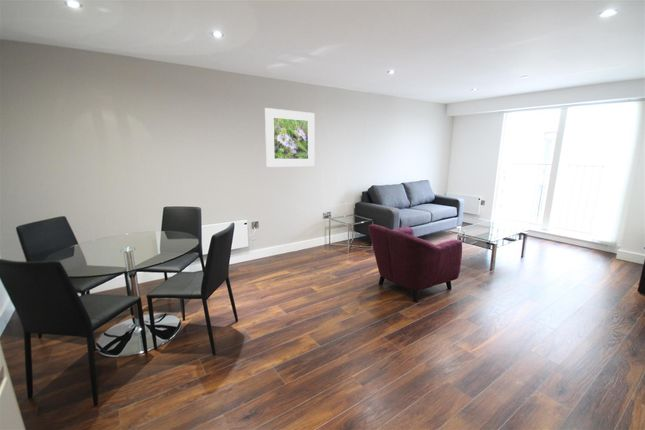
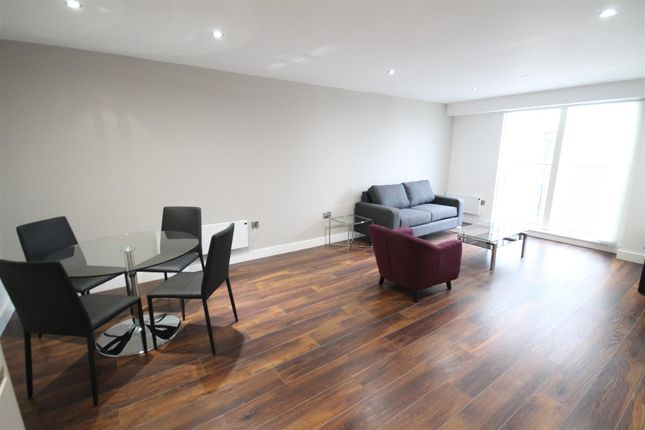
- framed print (291, 139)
